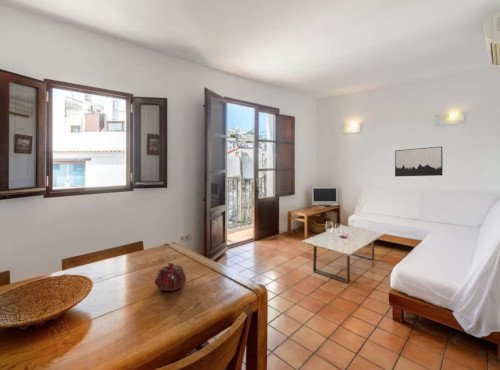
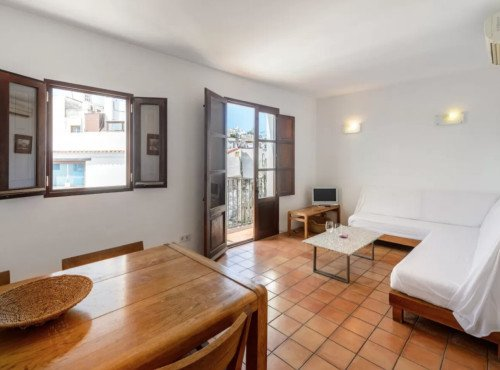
- wall art (417, 162)
- teapot (170, 275)
